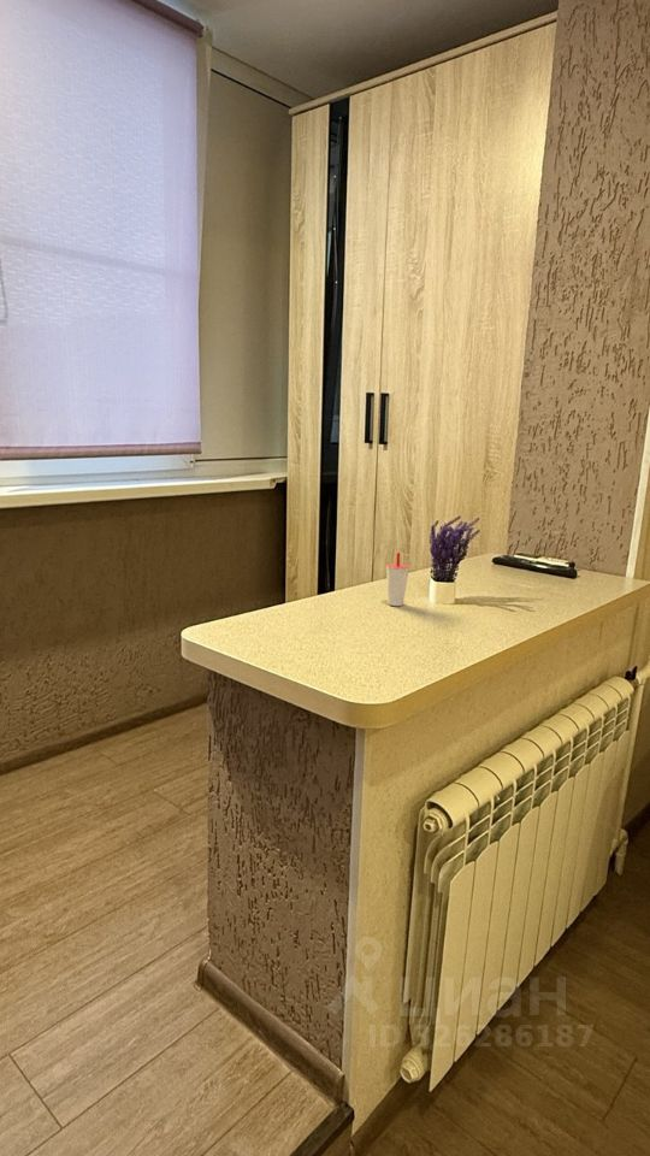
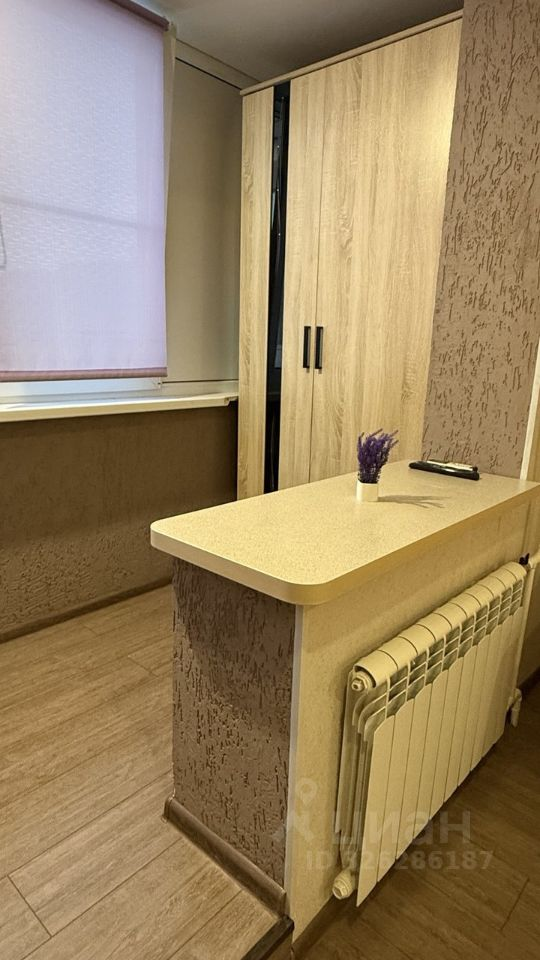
- cup (396, 578)
